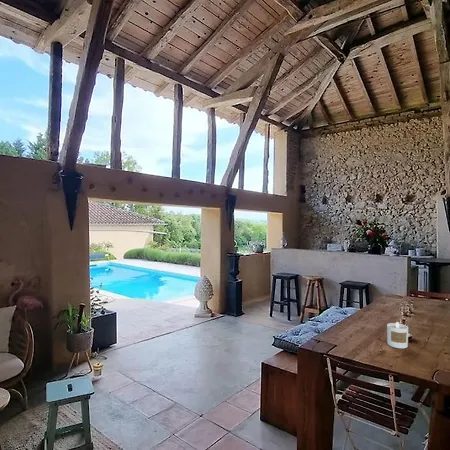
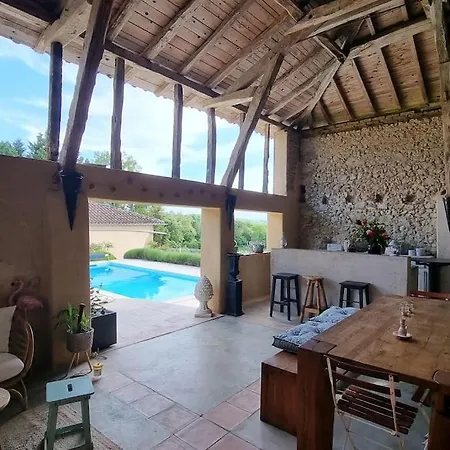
- candle (397, 333)
